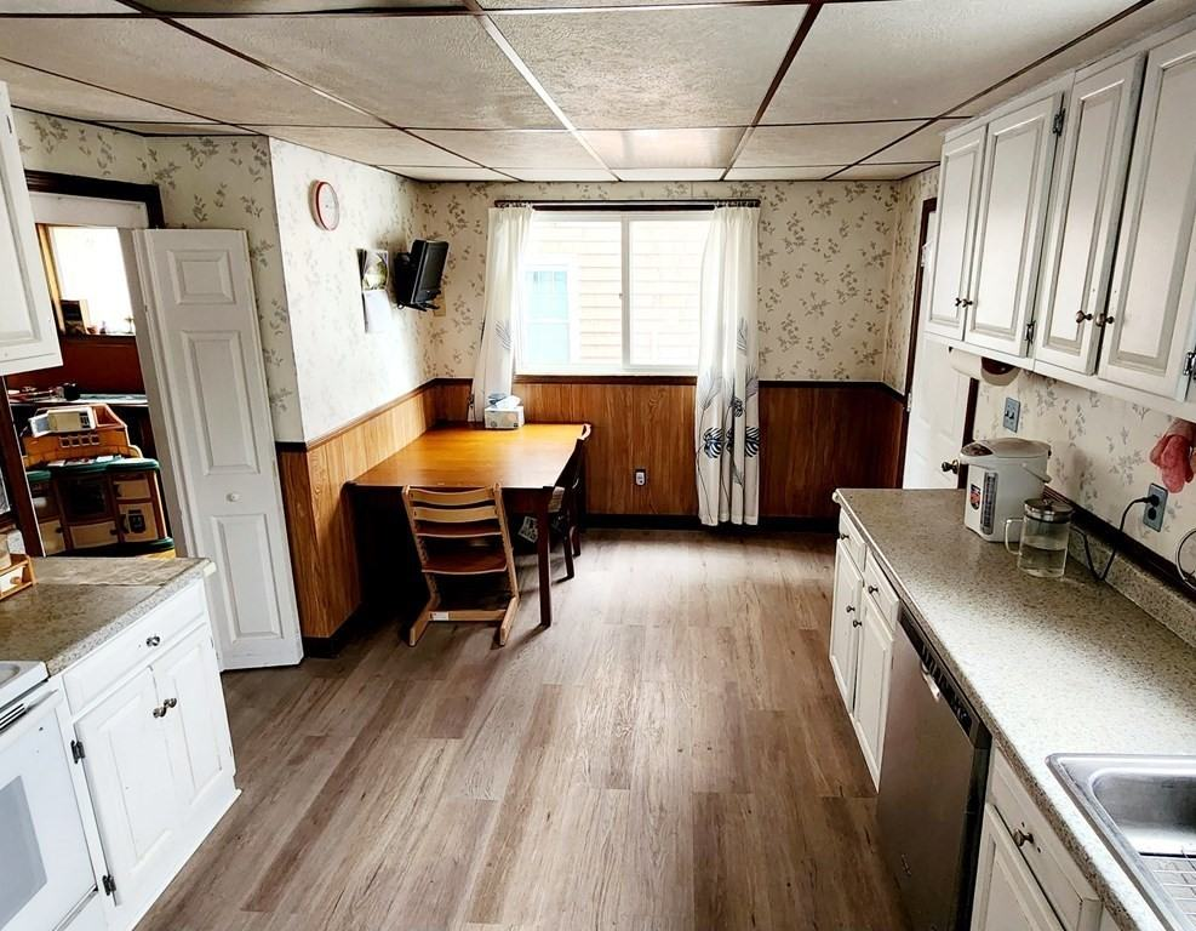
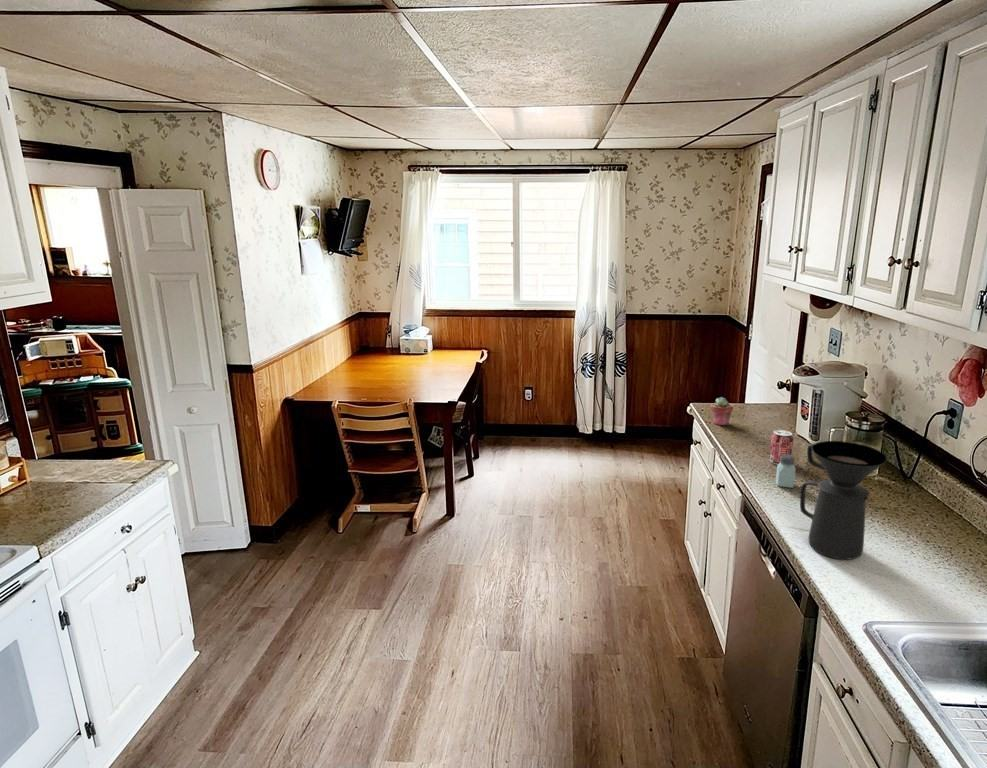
+ coffee maker (841, 501)
+ saltshaker (786, 470)
+ beverage can (781, 447)
+ potted succulent (721, 410)
